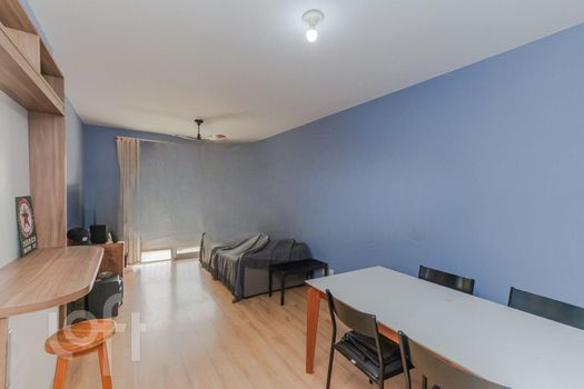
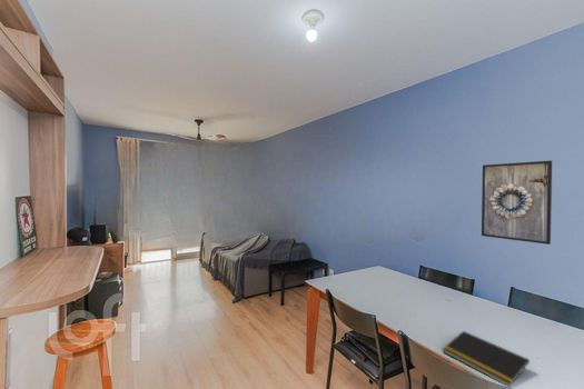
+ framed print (513, 201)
+ notepad (483, 355)
